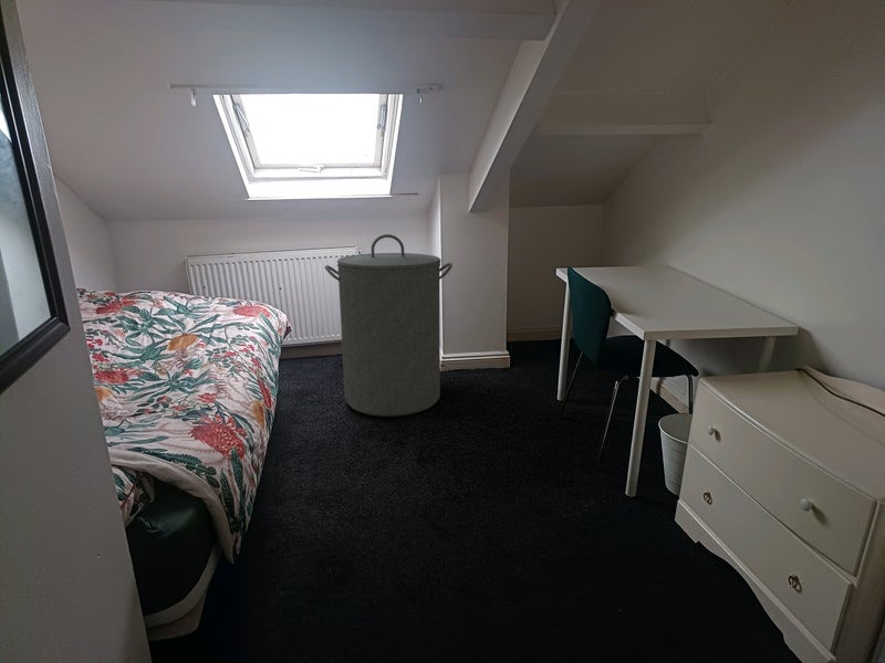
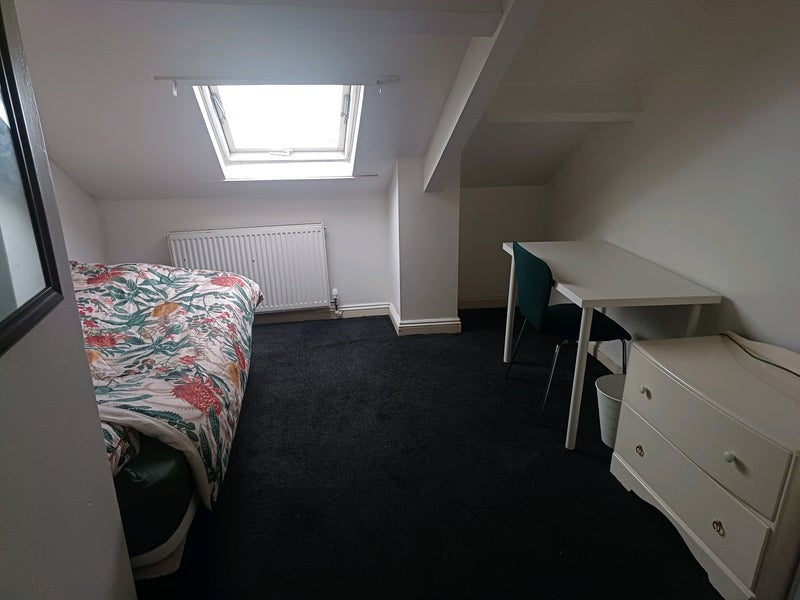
- laundry hamper (391, 318)
